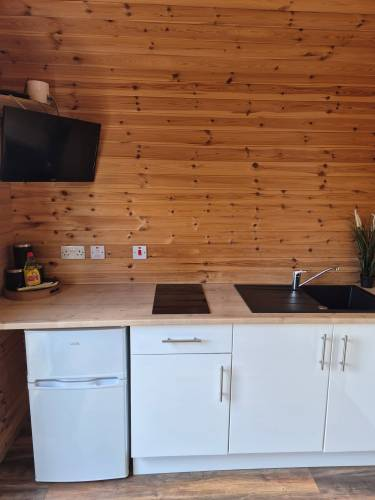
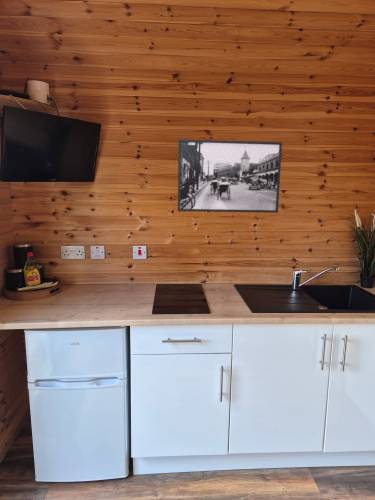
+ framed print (229, 176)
